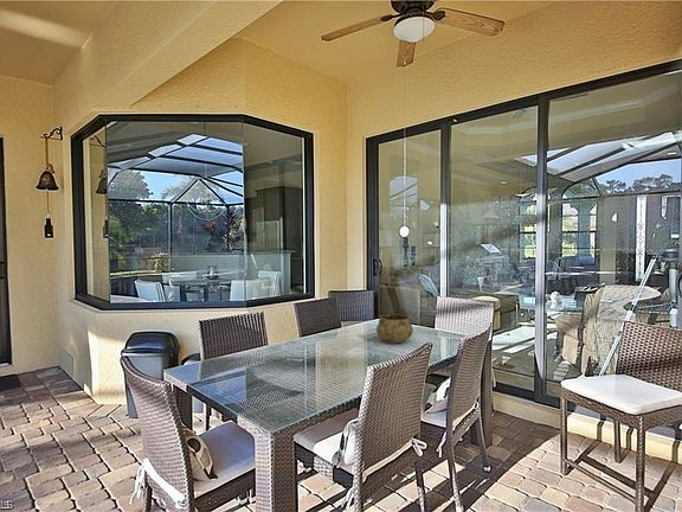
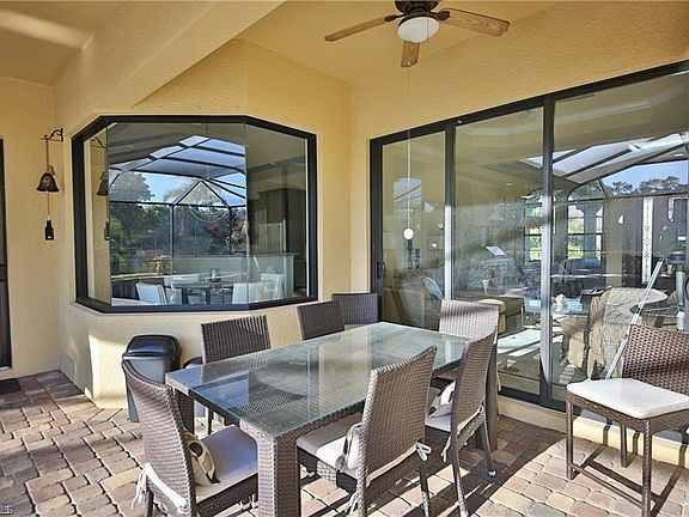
- decorative bowl (394, 328)
